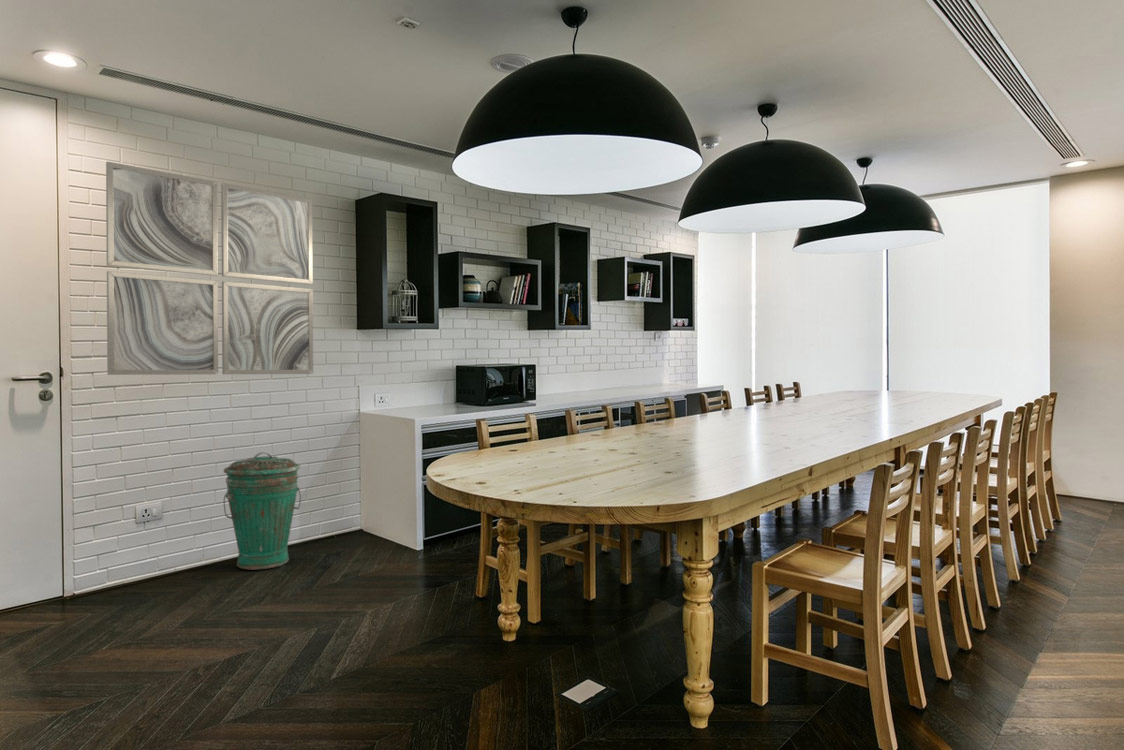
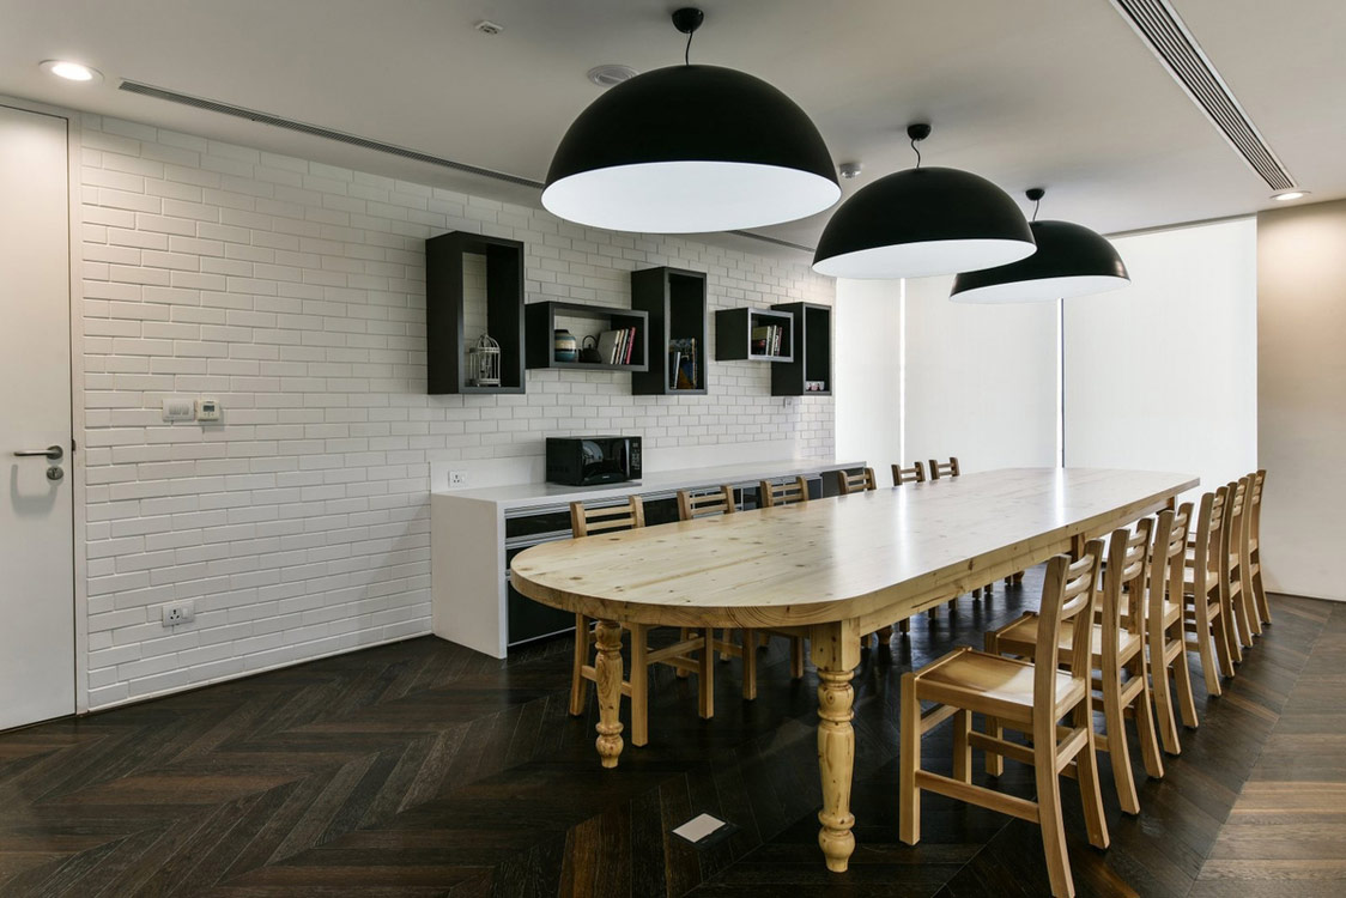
- wall art (217, 281)
- trash can (263, 507)
